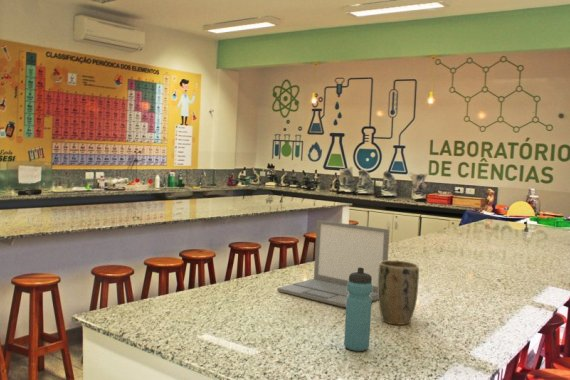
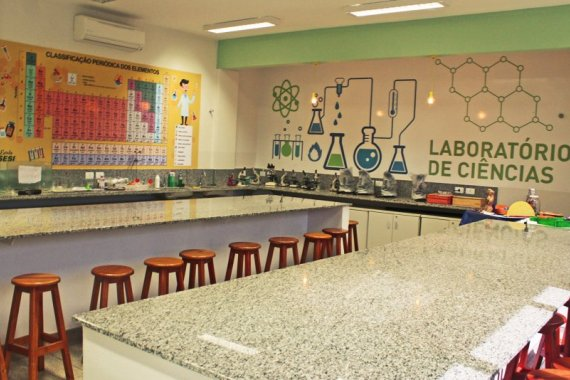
- laptop (333, 260)
- water bottle (358, 307)
- plant pot (397, 292)
